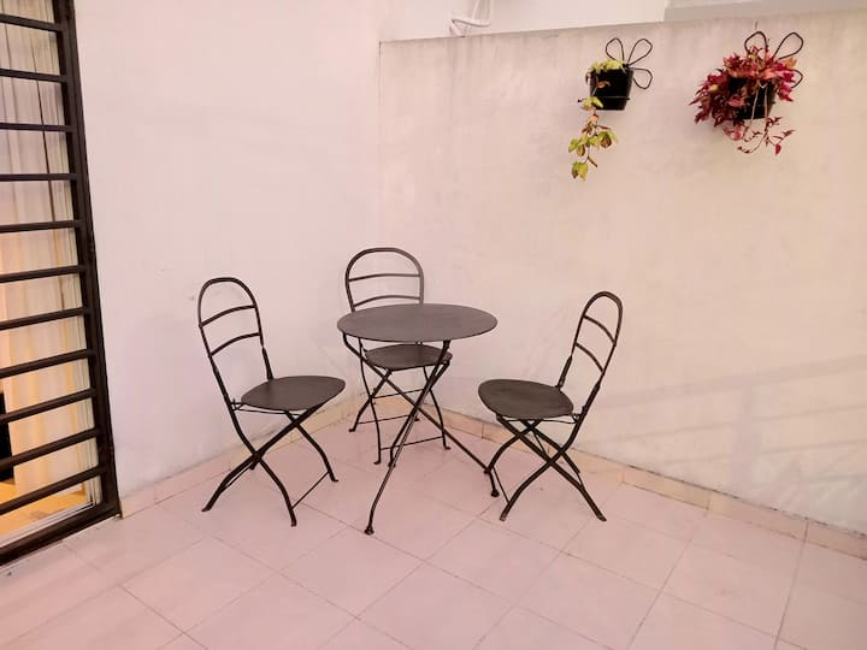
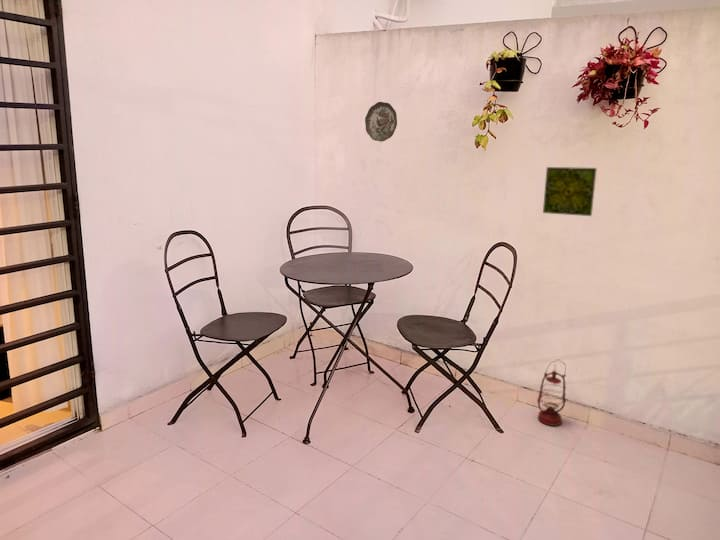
+ lantern (554, 390)
+ decorative tile (568, 191)
+ decorative plate (381, 121)
